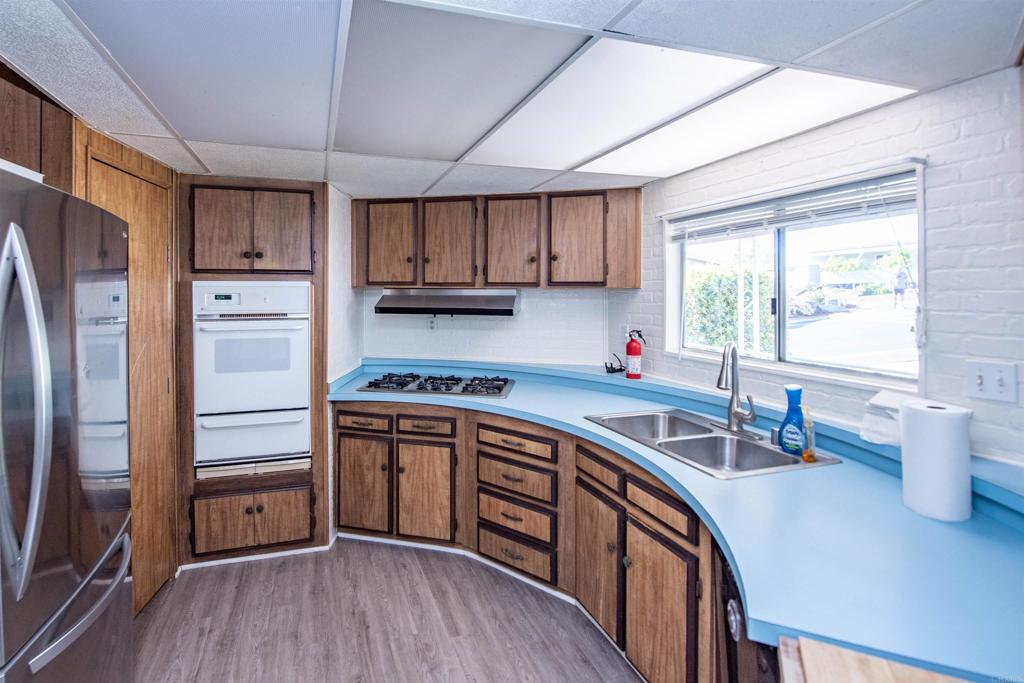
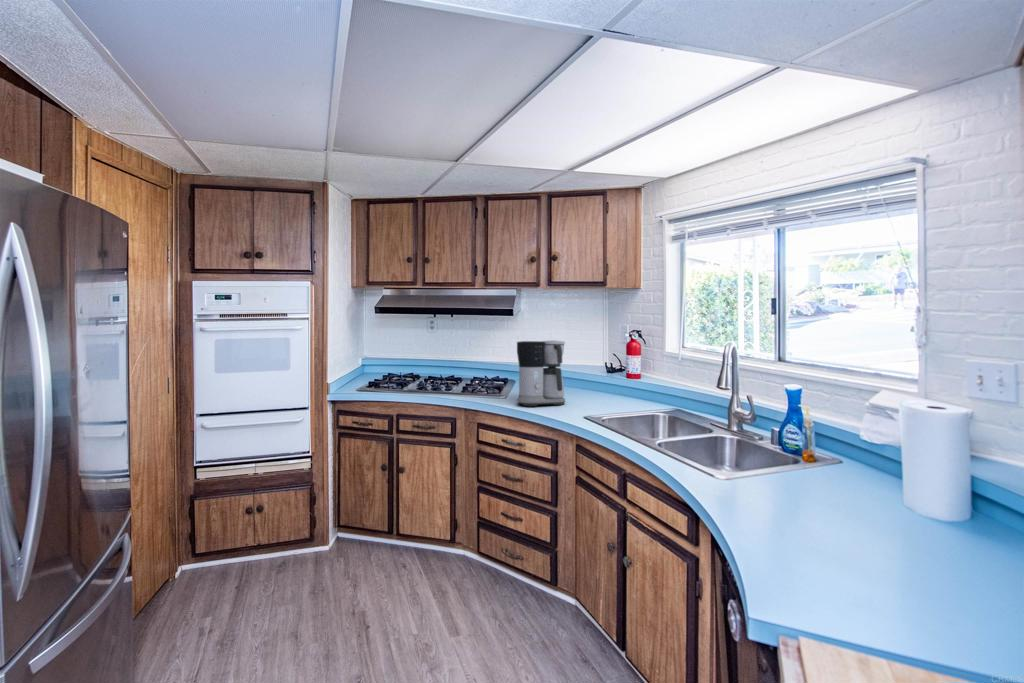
+ coffee maker (542, 372)
